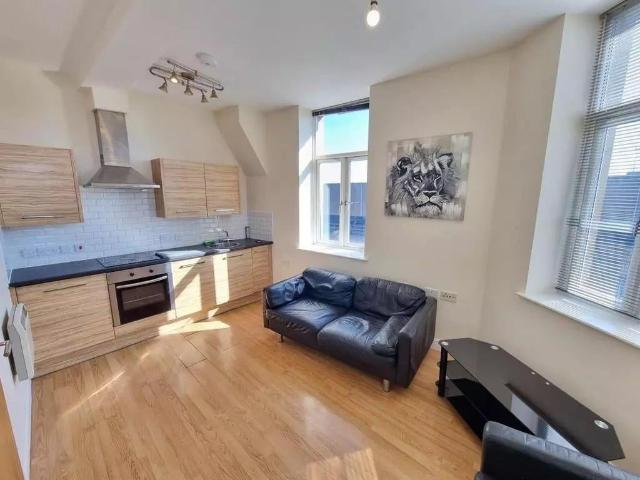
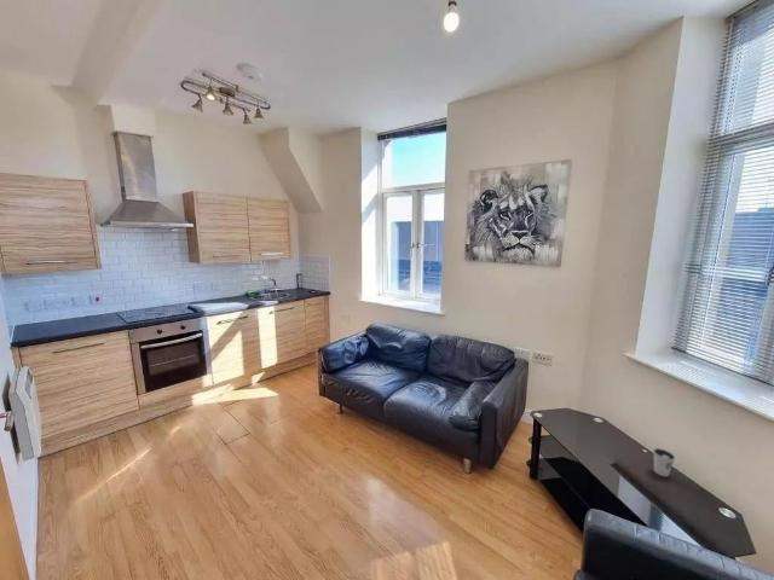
+ dixie cup (662, 463)
